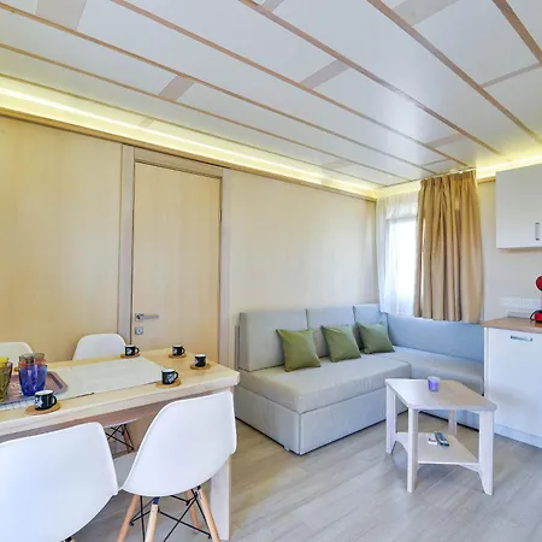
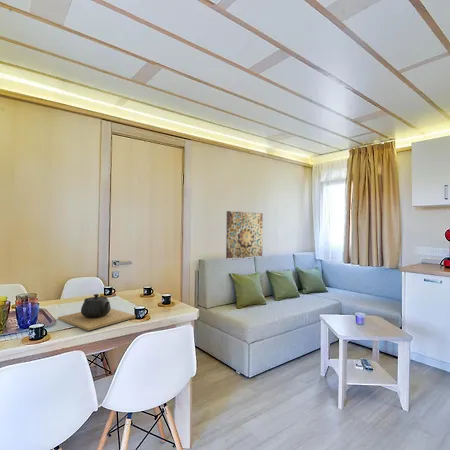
+ wall art (245, 235)
+ teapot (97, 306)
